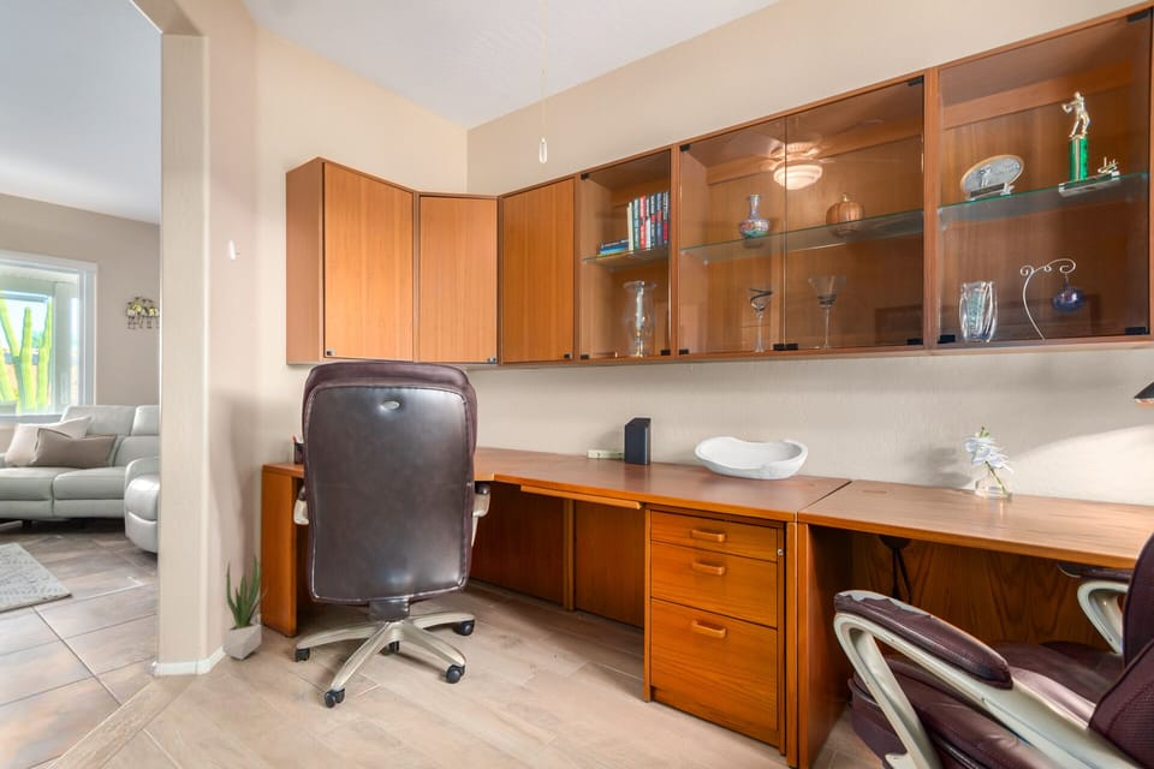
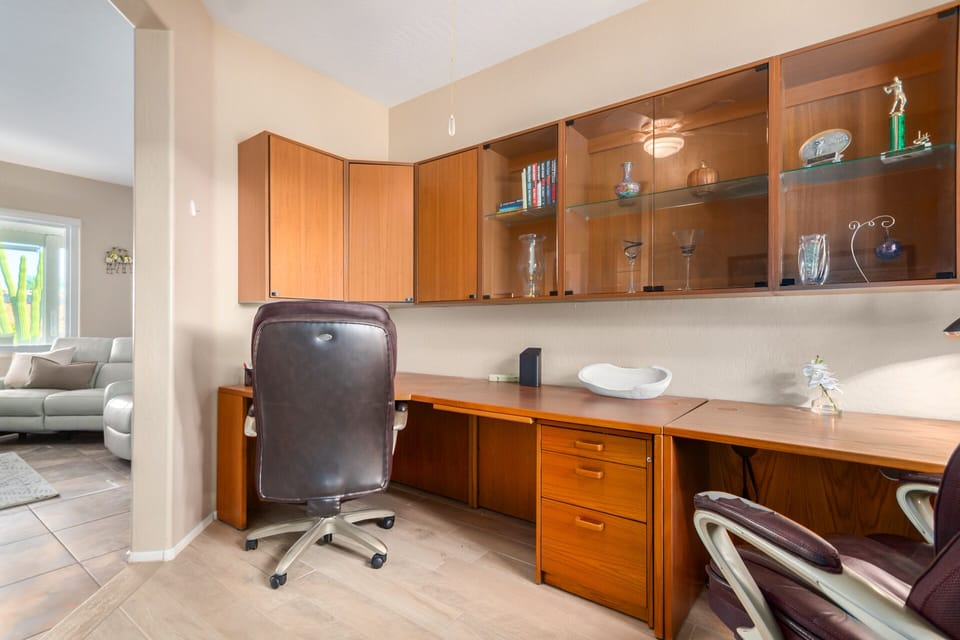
- potted plant (244, 606)
